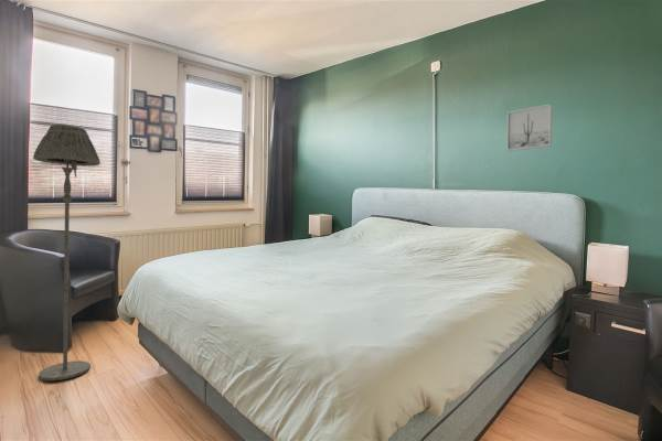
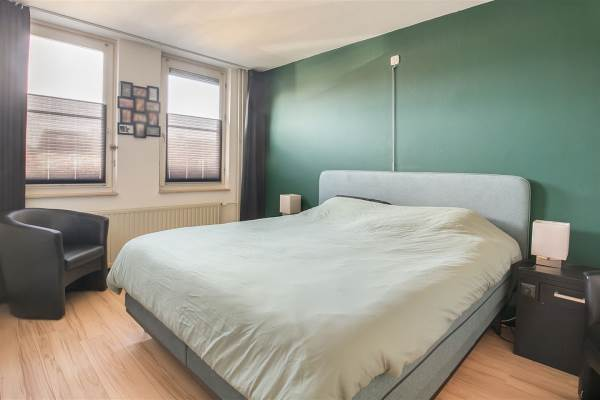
- wall art (528, 128)
- floor lamp (66, 249)
